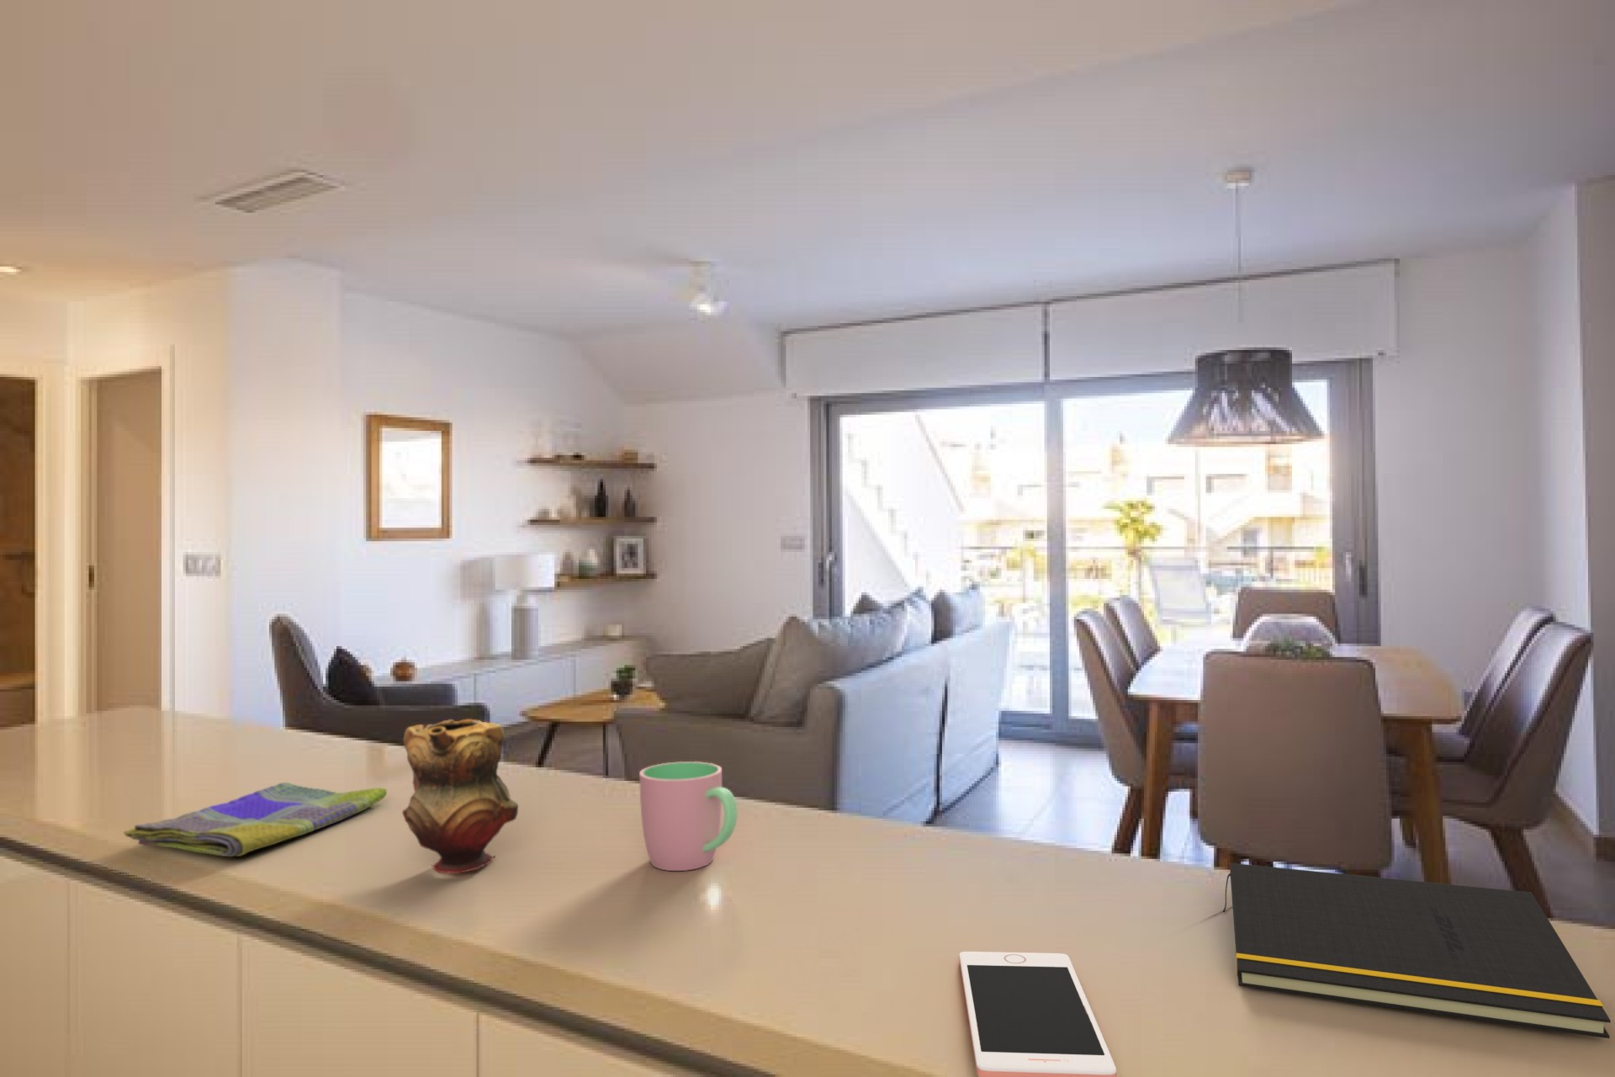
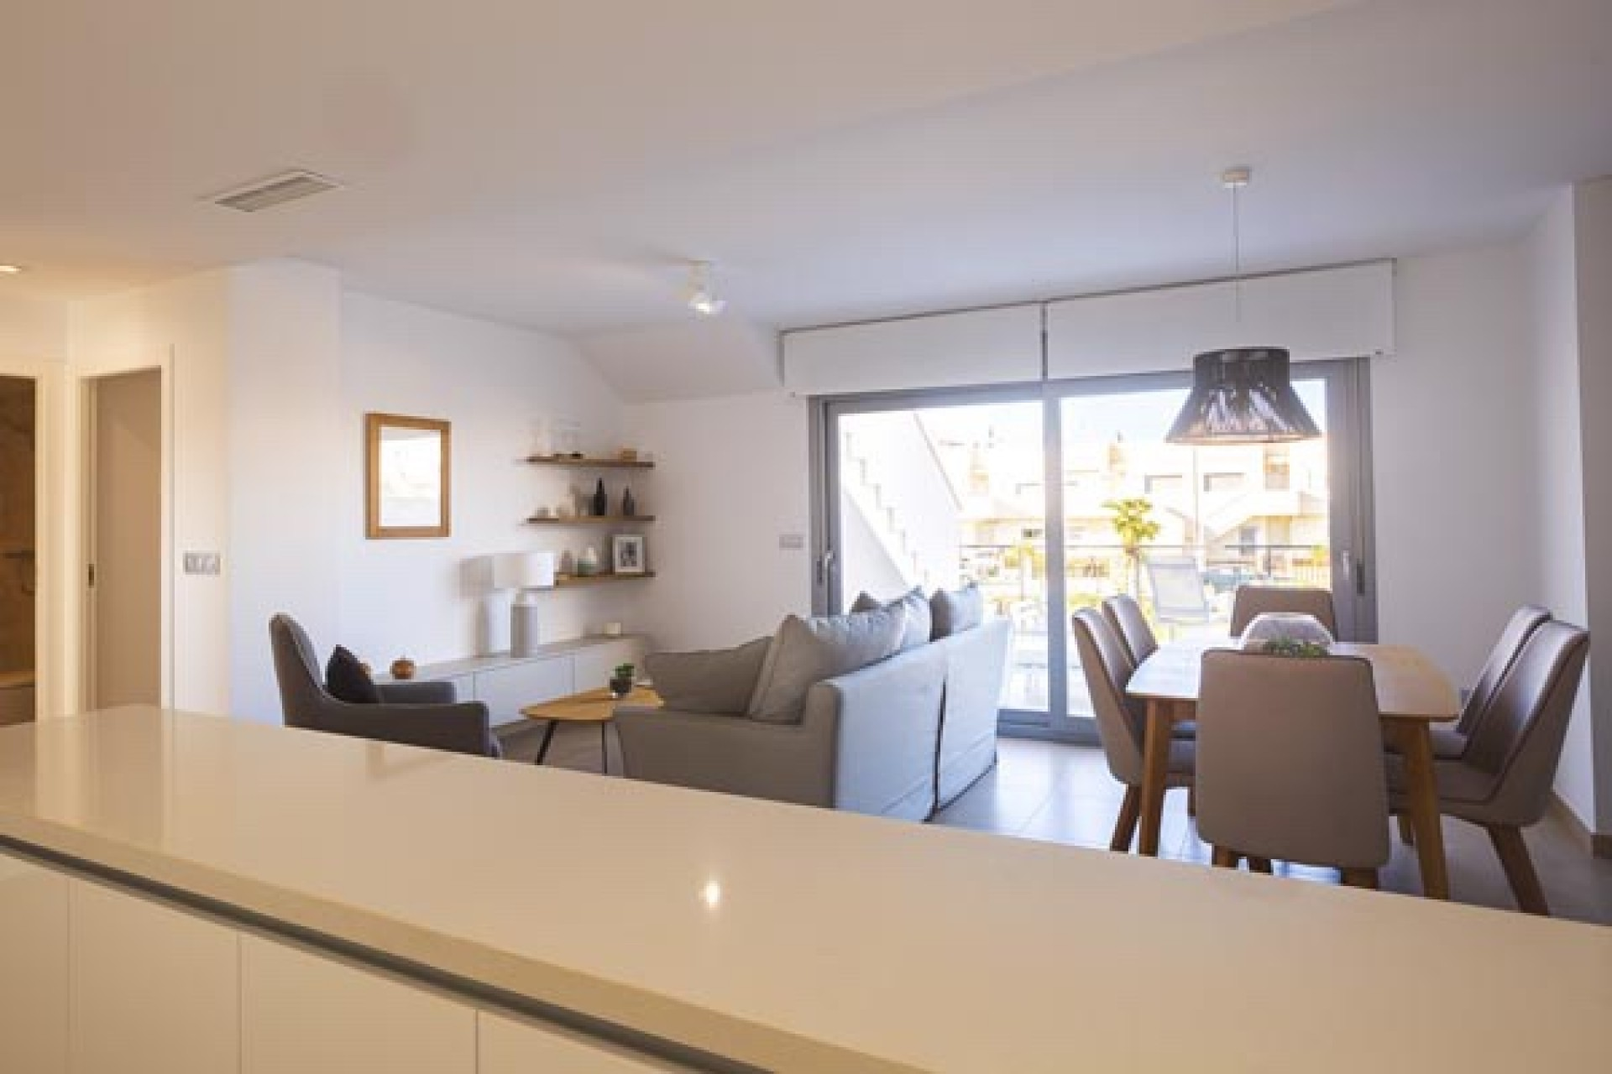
- cup (691, 817)
- dish towel (264, 815)
- cell phone (1027, 1008)
- notepad (1390, 936)
- teapot (461, 781)
